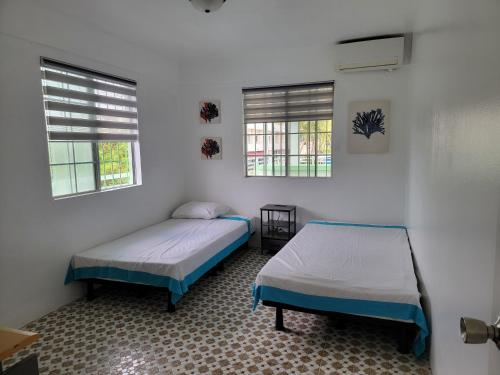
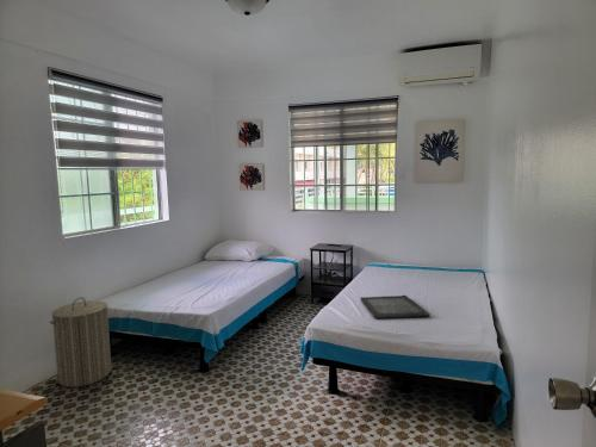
+ laundry hamper (82, 336)
+ serving tray (392, 305)
